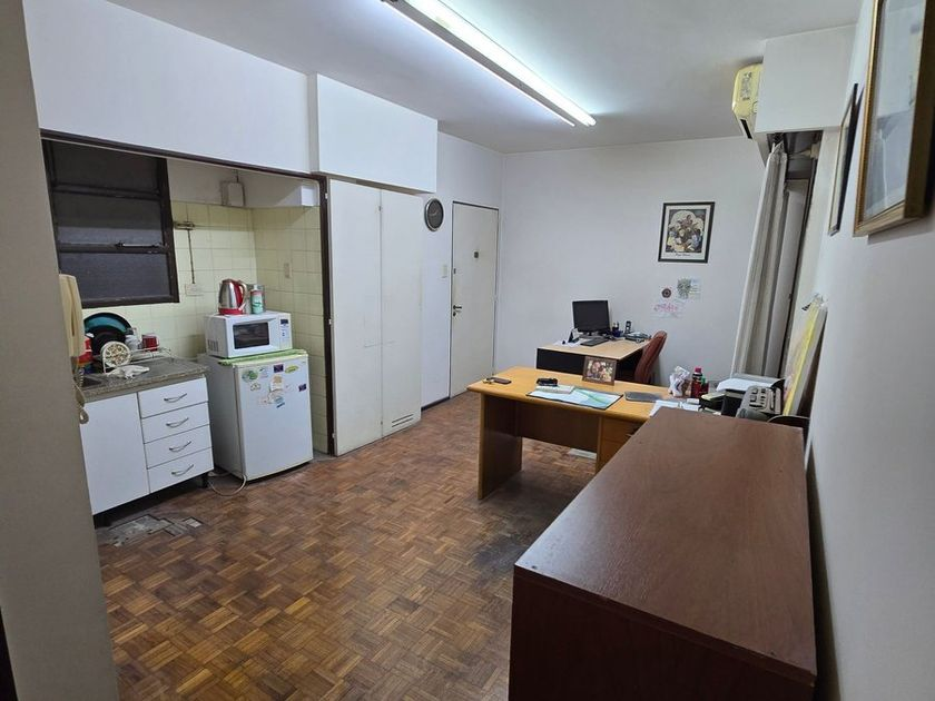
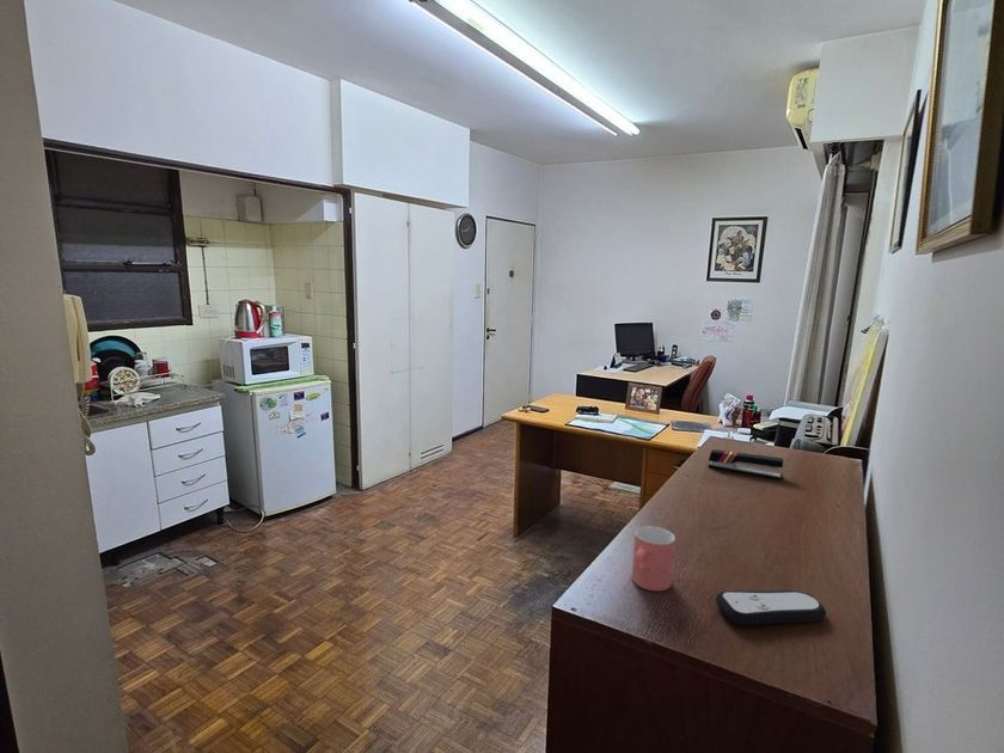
+ stapler (745, 461)
+ remote control (771, 606)
+ cup (649, 561)
